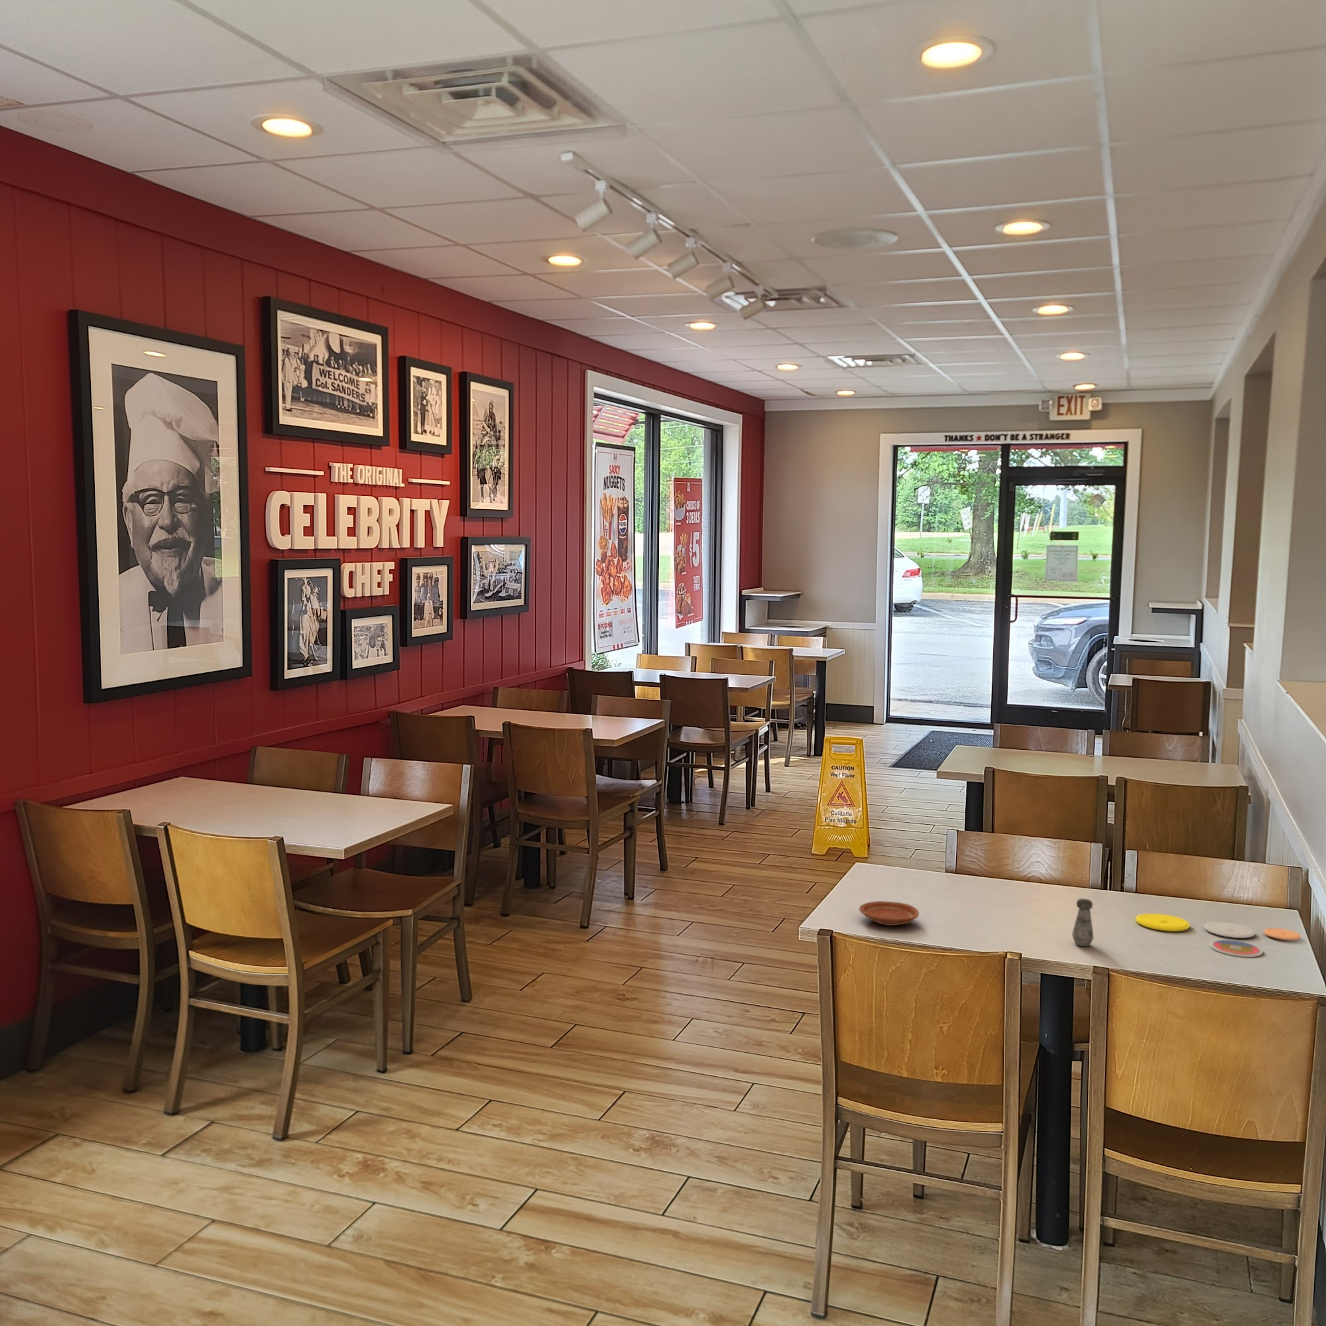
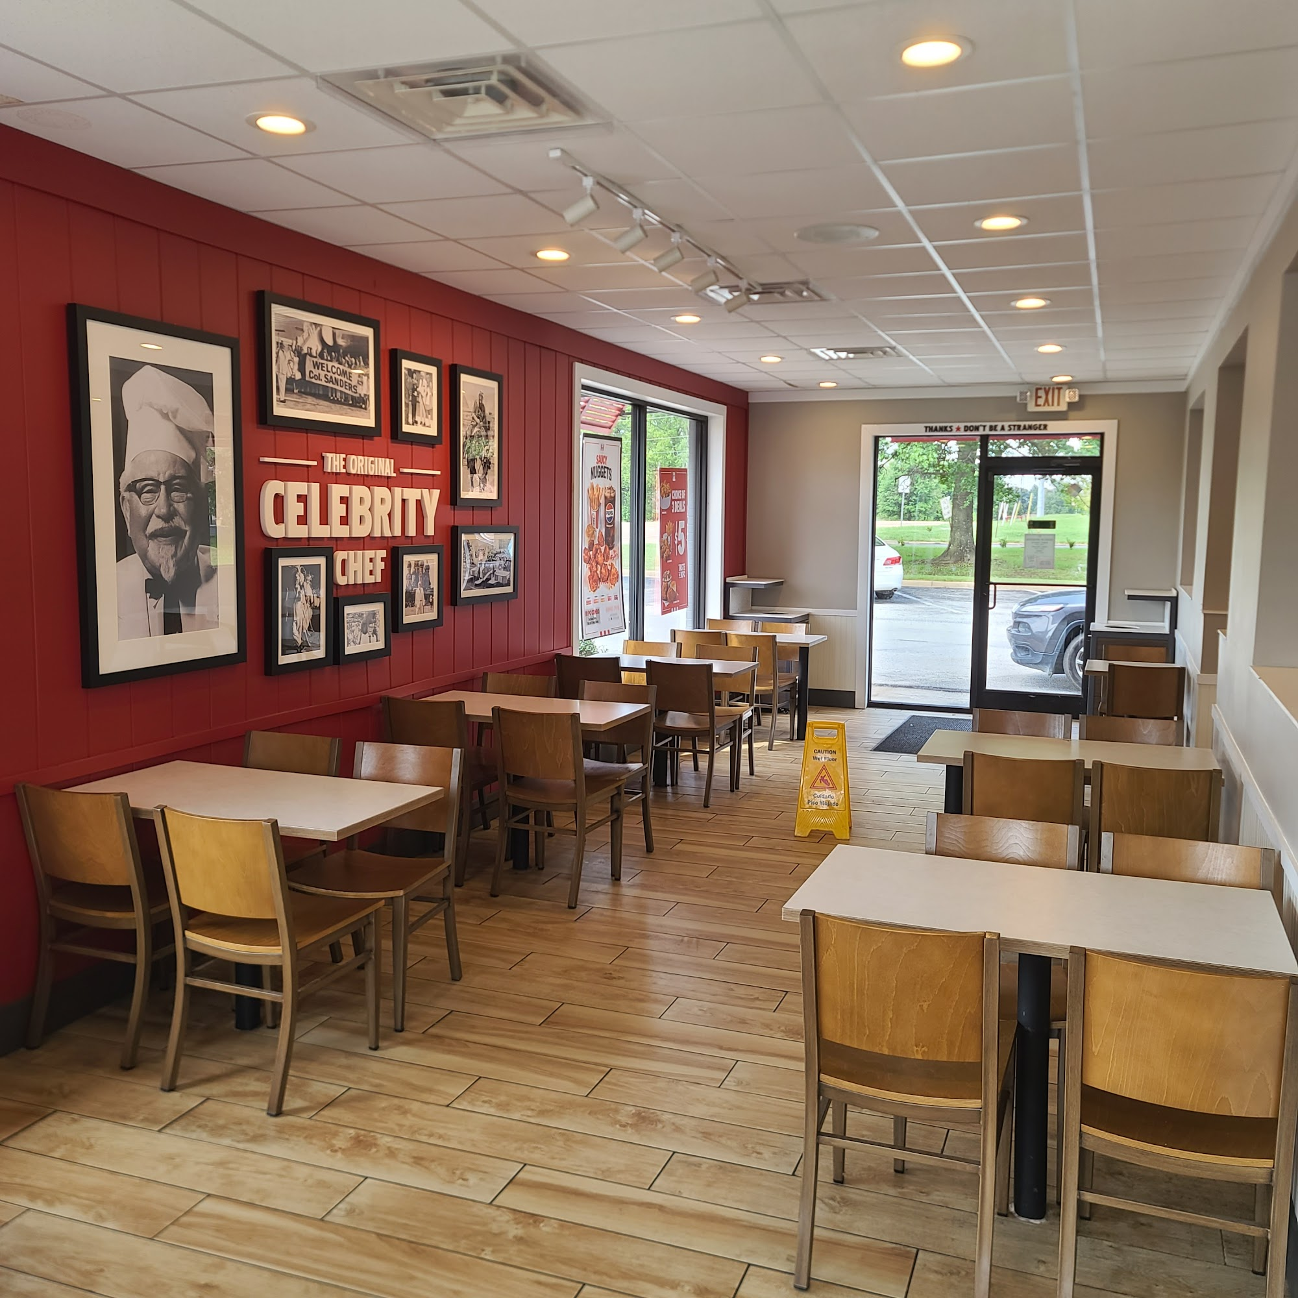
- plate (889, 916)
- salt shaker (1083, 922)
- plate (1219, 935)
